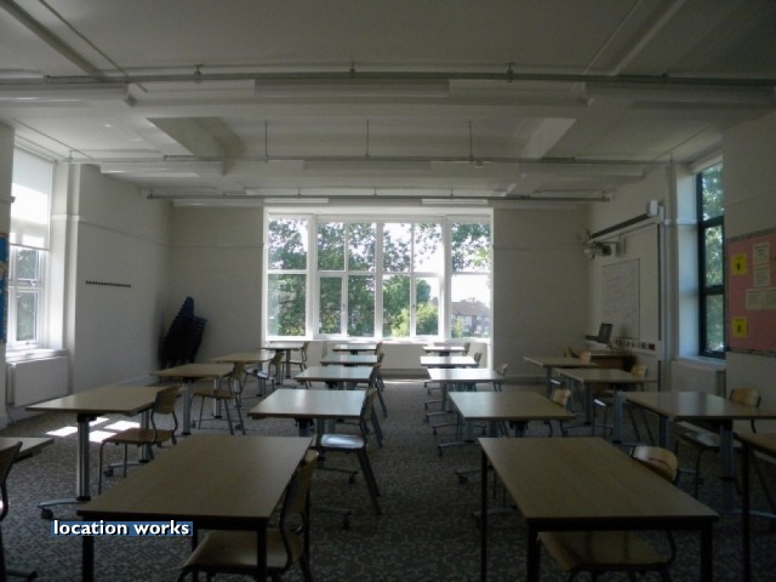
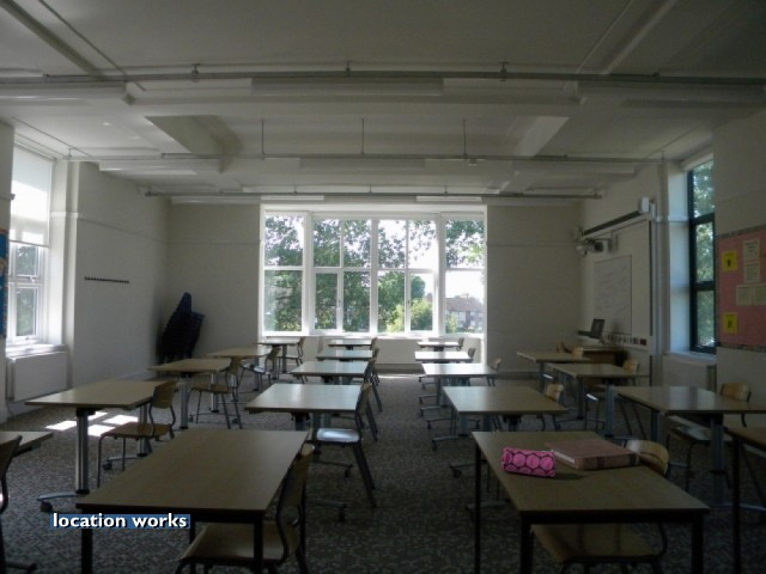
+ pencil case (528, 460)
+ book (590, 453)
